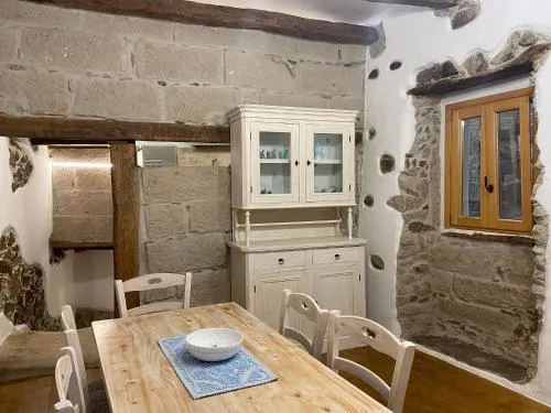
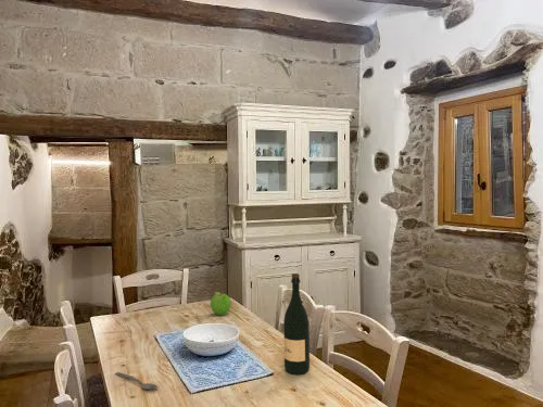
+ fruit (220, 303)
+ spoon (135, 380)
+ wine bottle (295, 321)
